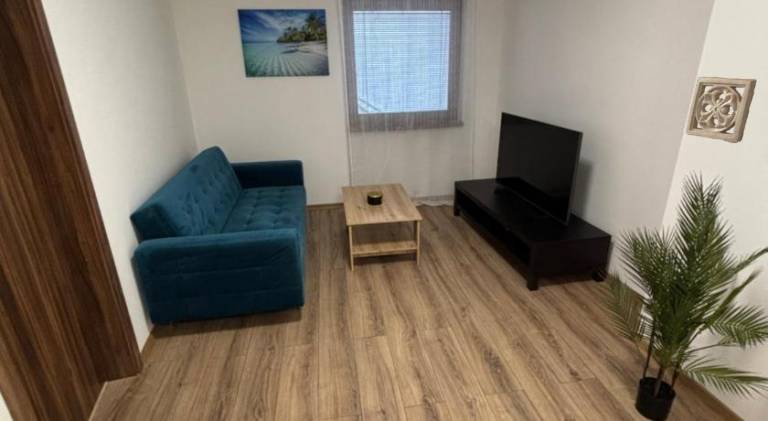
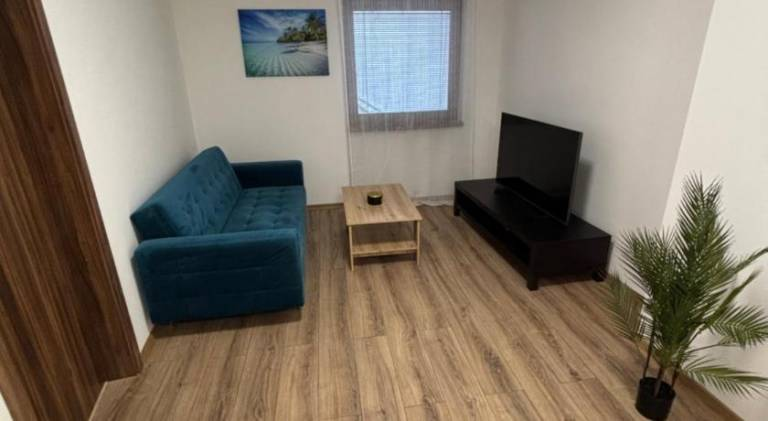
- wall ornament (718, 109)
